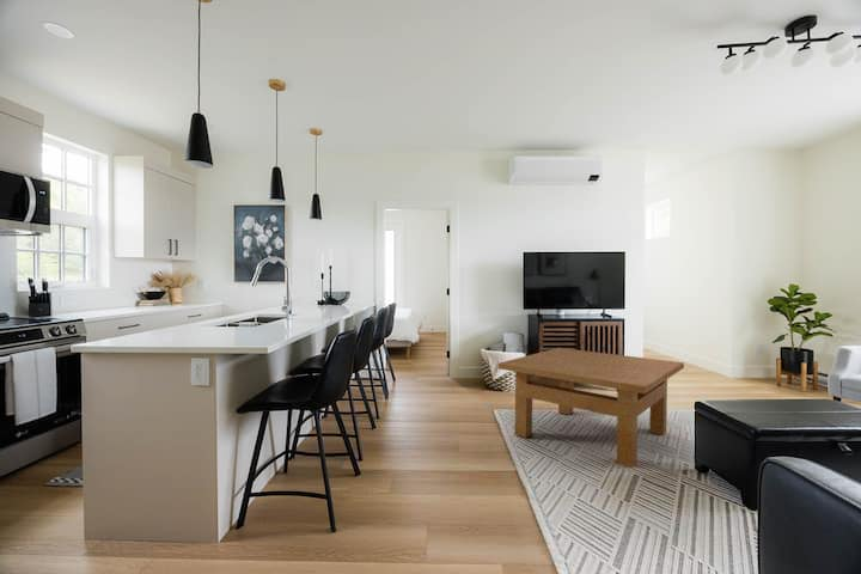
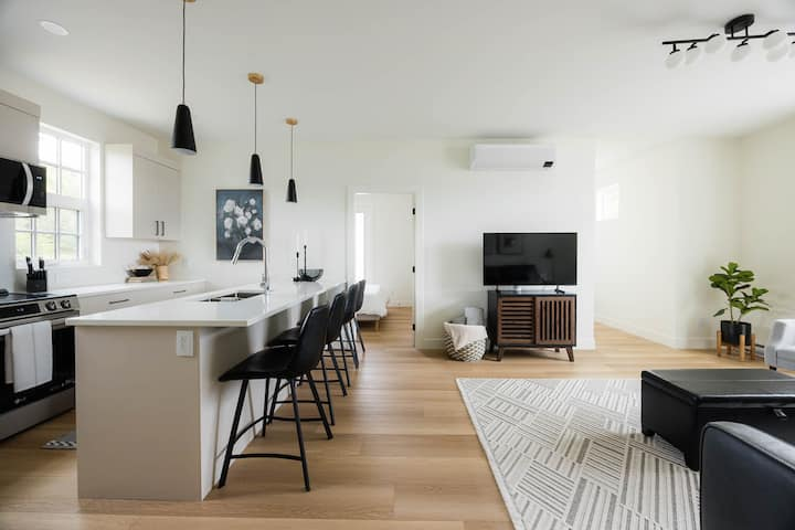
- table (591, 398)
